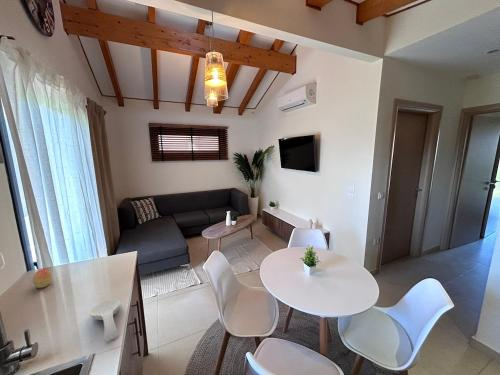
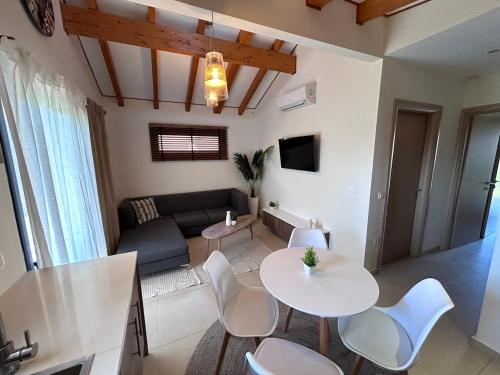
- spoon rest (107, 315)
- fruit (42, 278)
